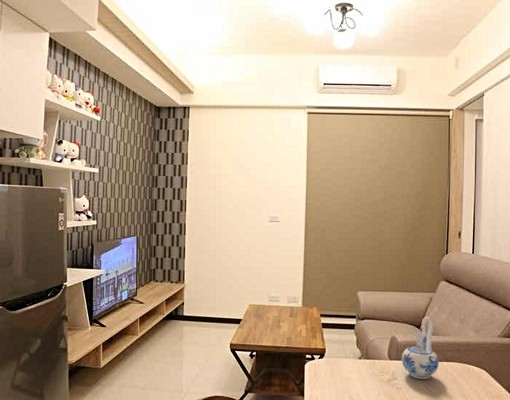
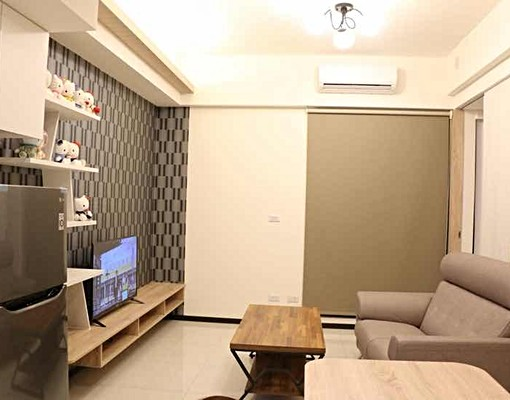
- ceramic pitcher (420, 346)
